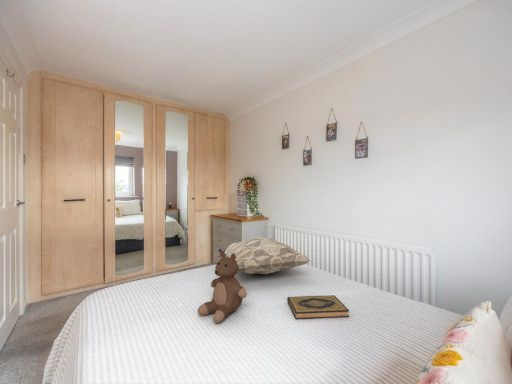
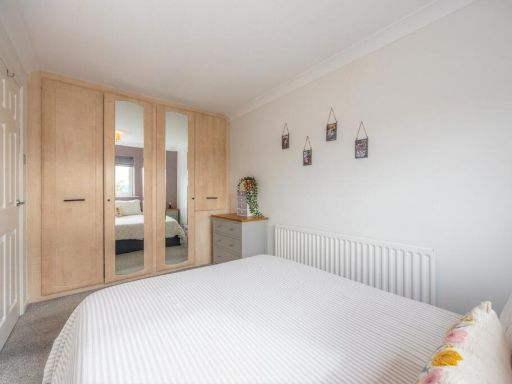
- hardback book (316, 306)
- decorative pillow (260, 254)
- teddy bear (221, 283)
